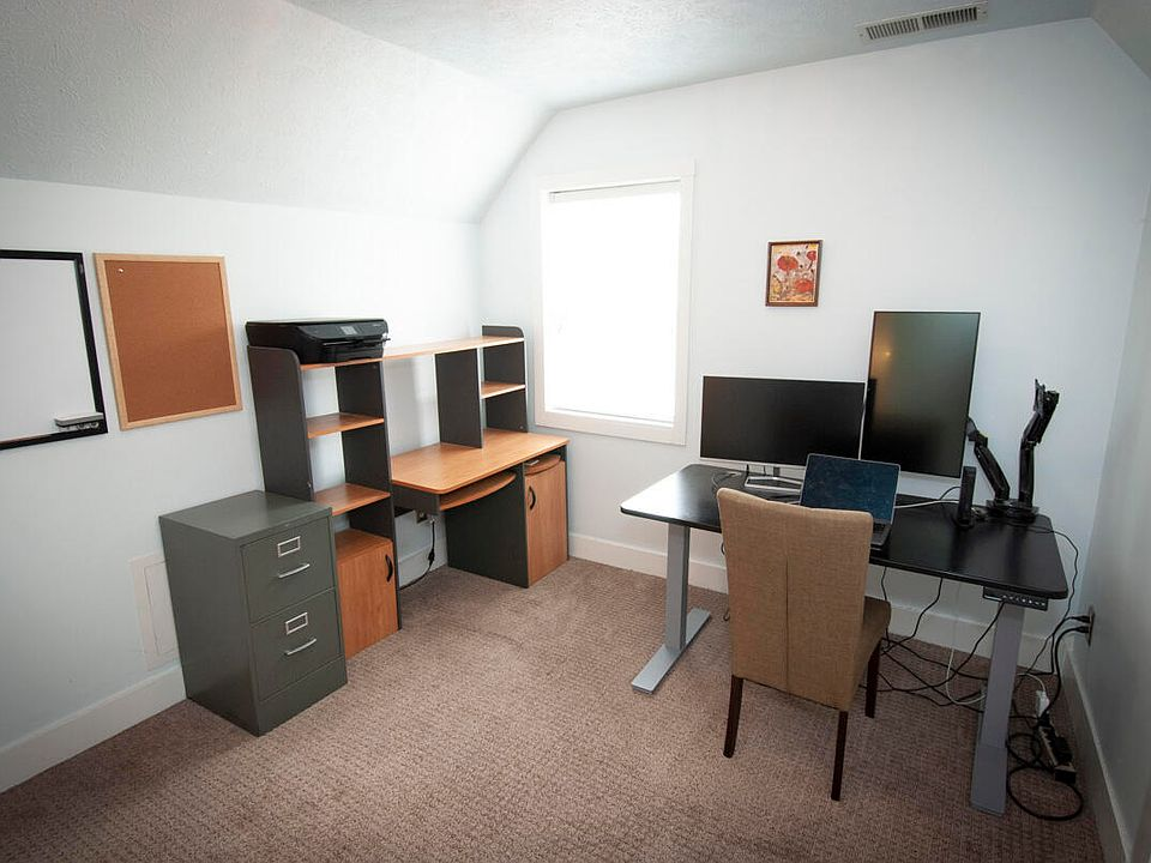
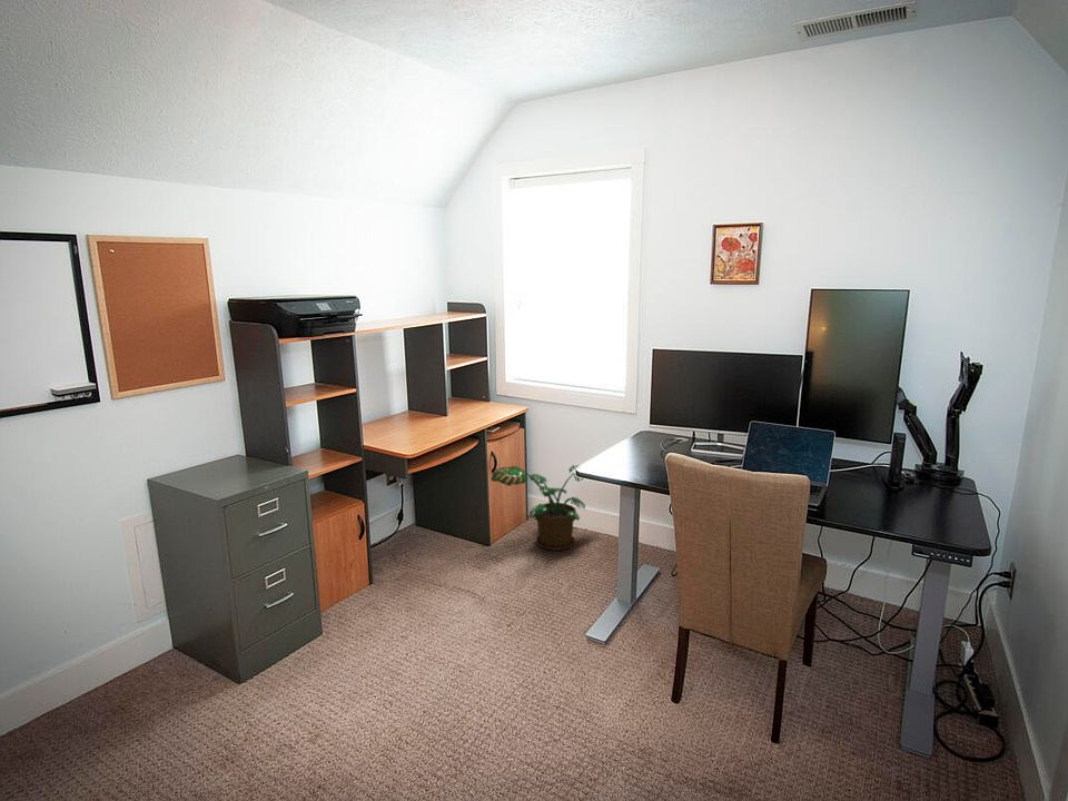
+ potted plant (546, 503)
